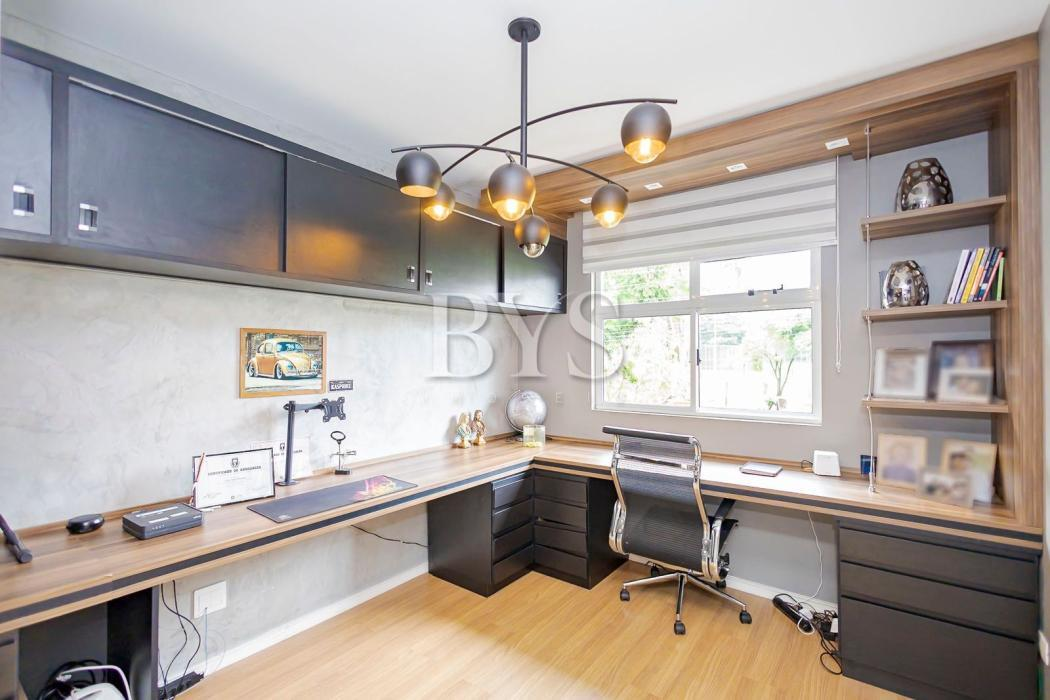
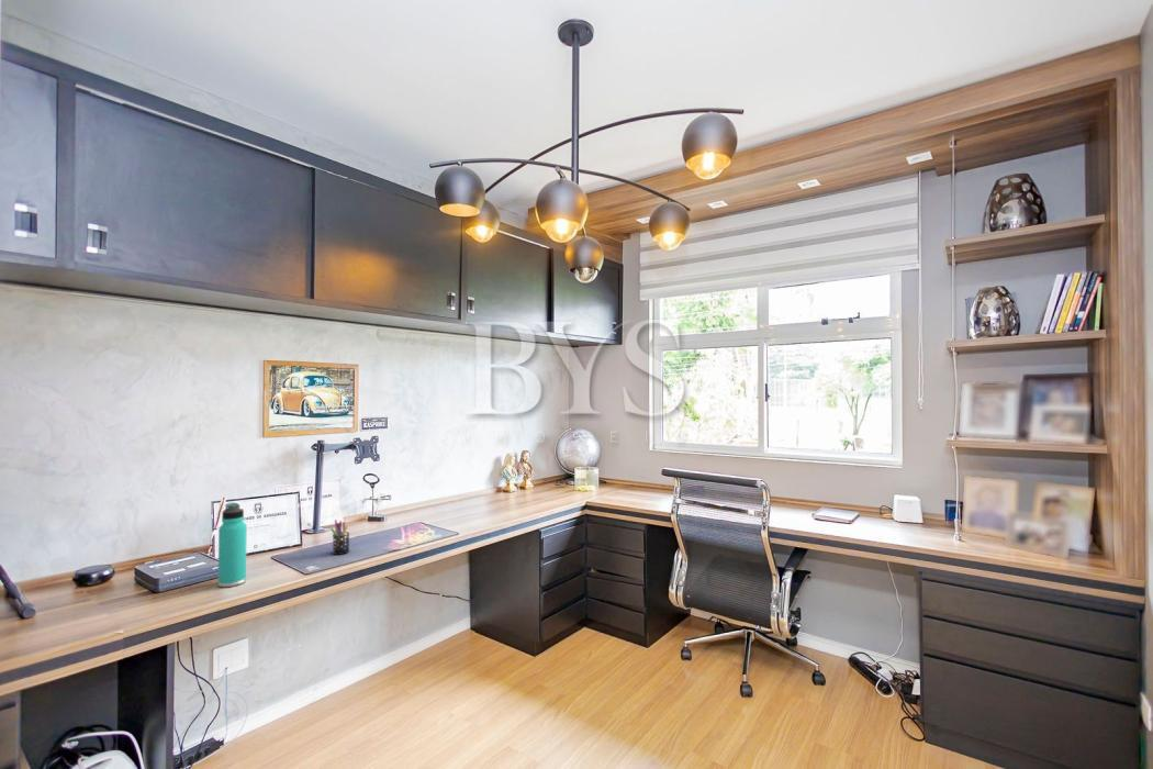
+ pen holder (338, 536)
+ thermos bottle (232, 543)
